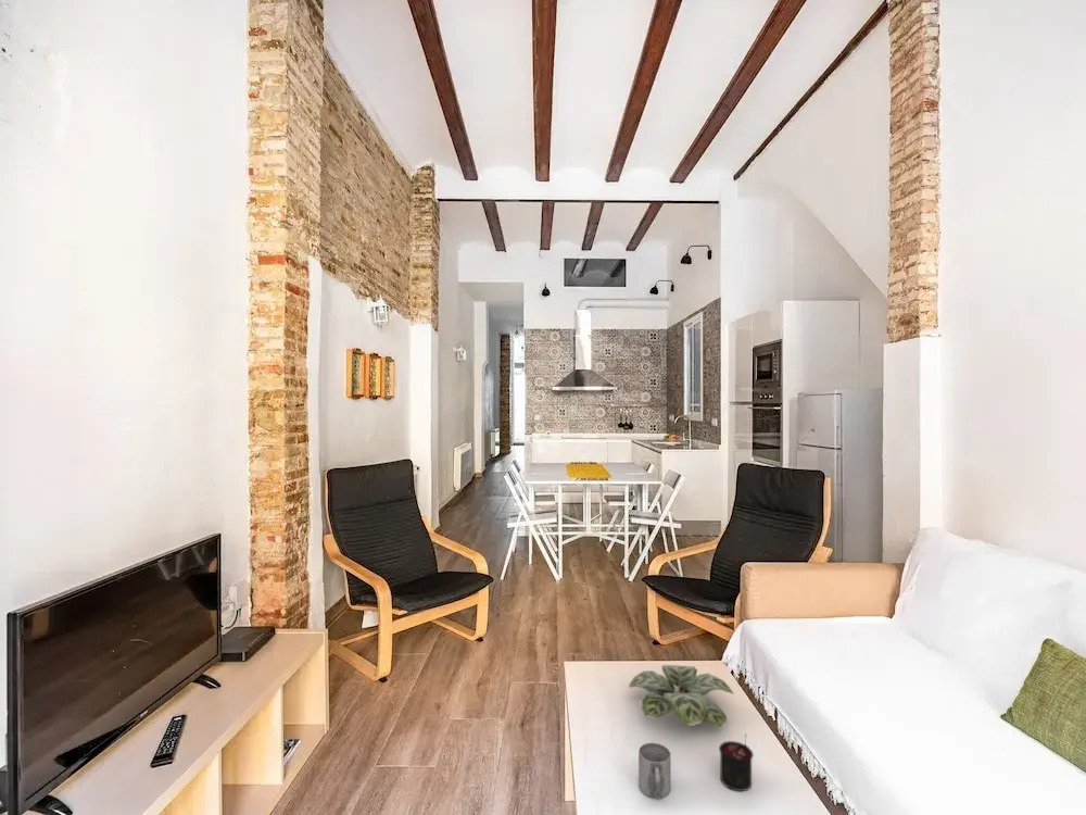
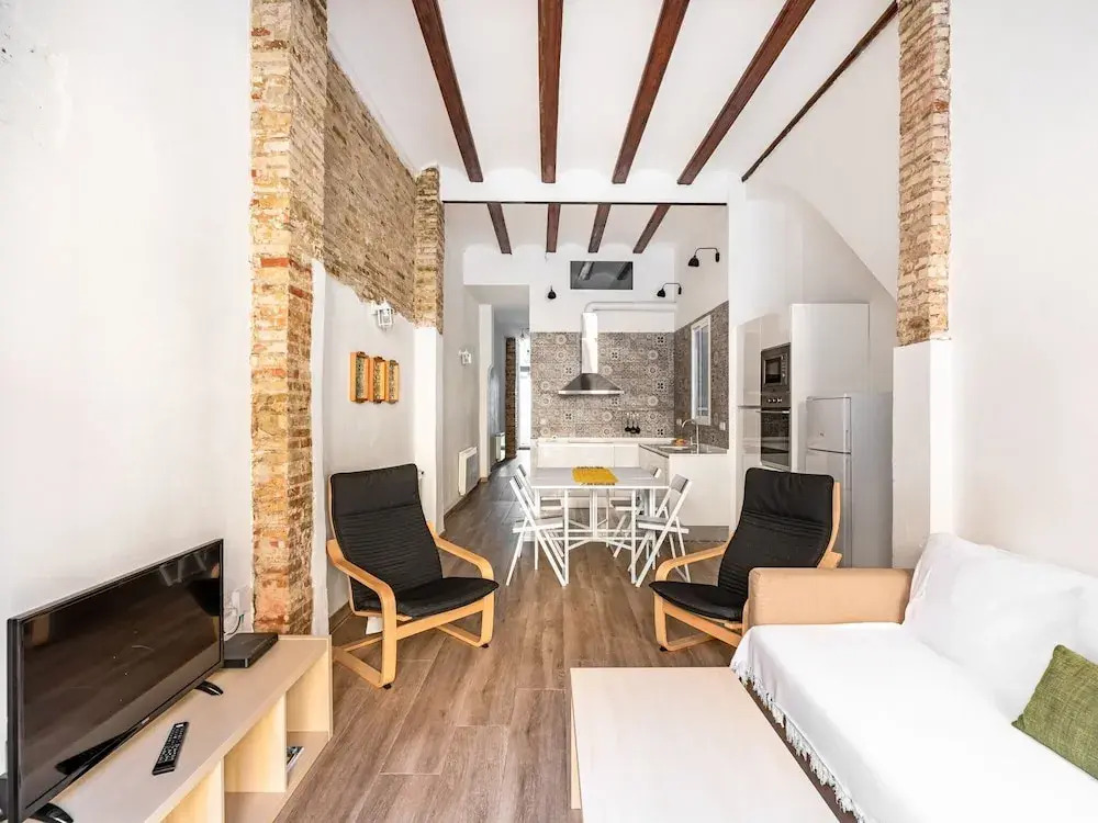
- mug (655, 774)
- plant (677, 694)
- candle (735, 758)
